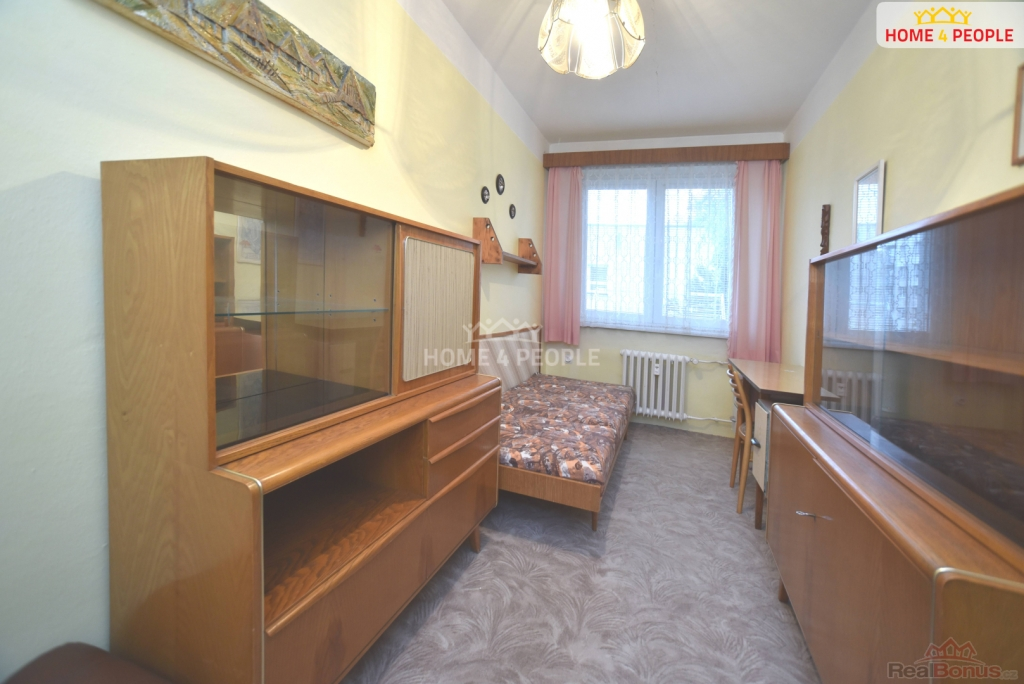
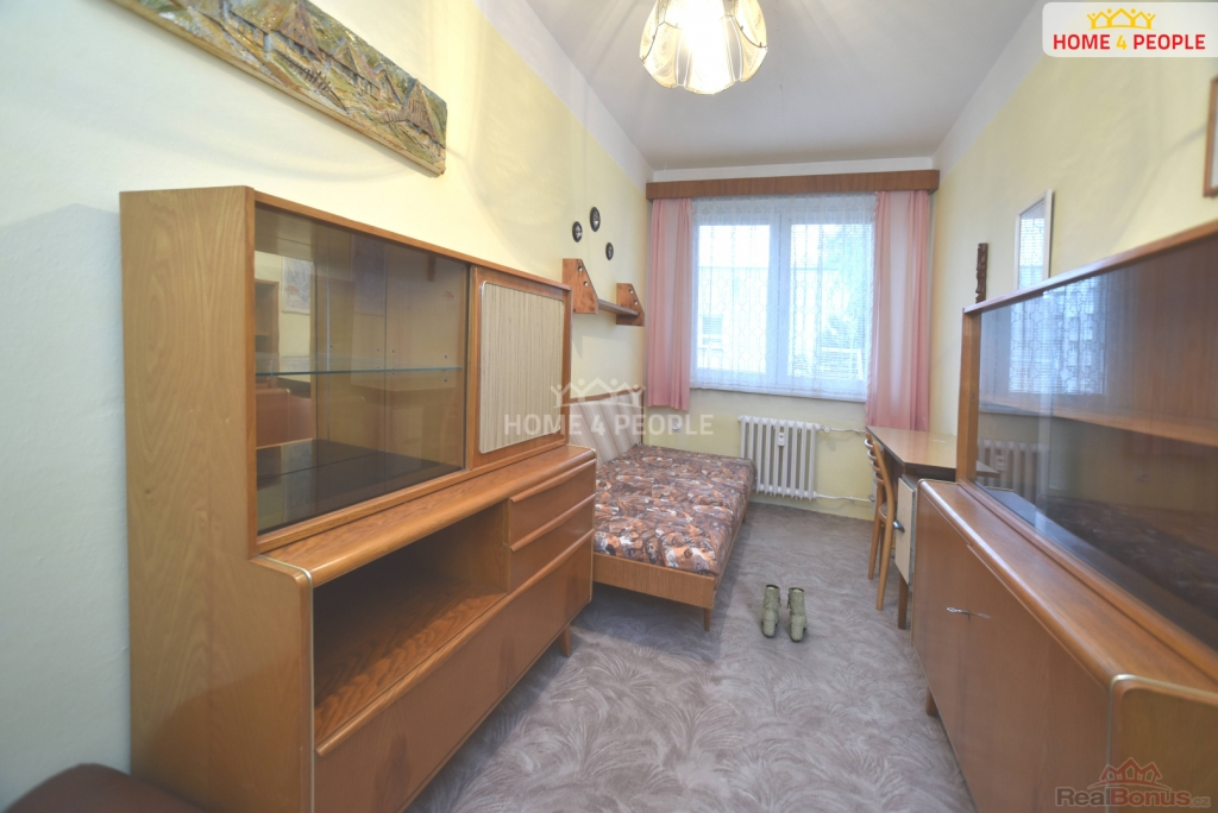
+ boots (780, 605)
